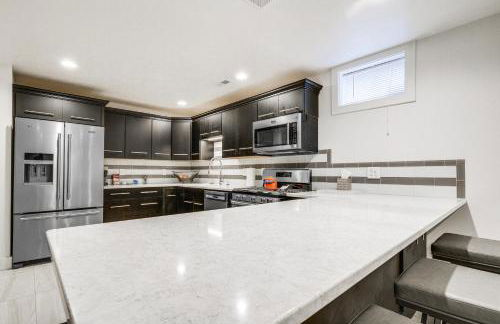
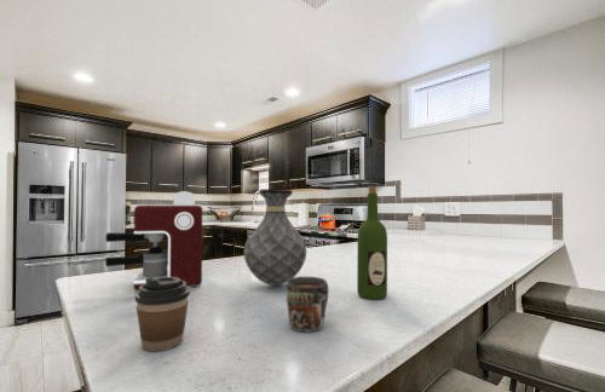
+ wine bottle (371, 241)
+ coffee maker (155, 237)
+ coffee cup (162, 309)
+ vase (275, 237)
+ mug (311, 300)
